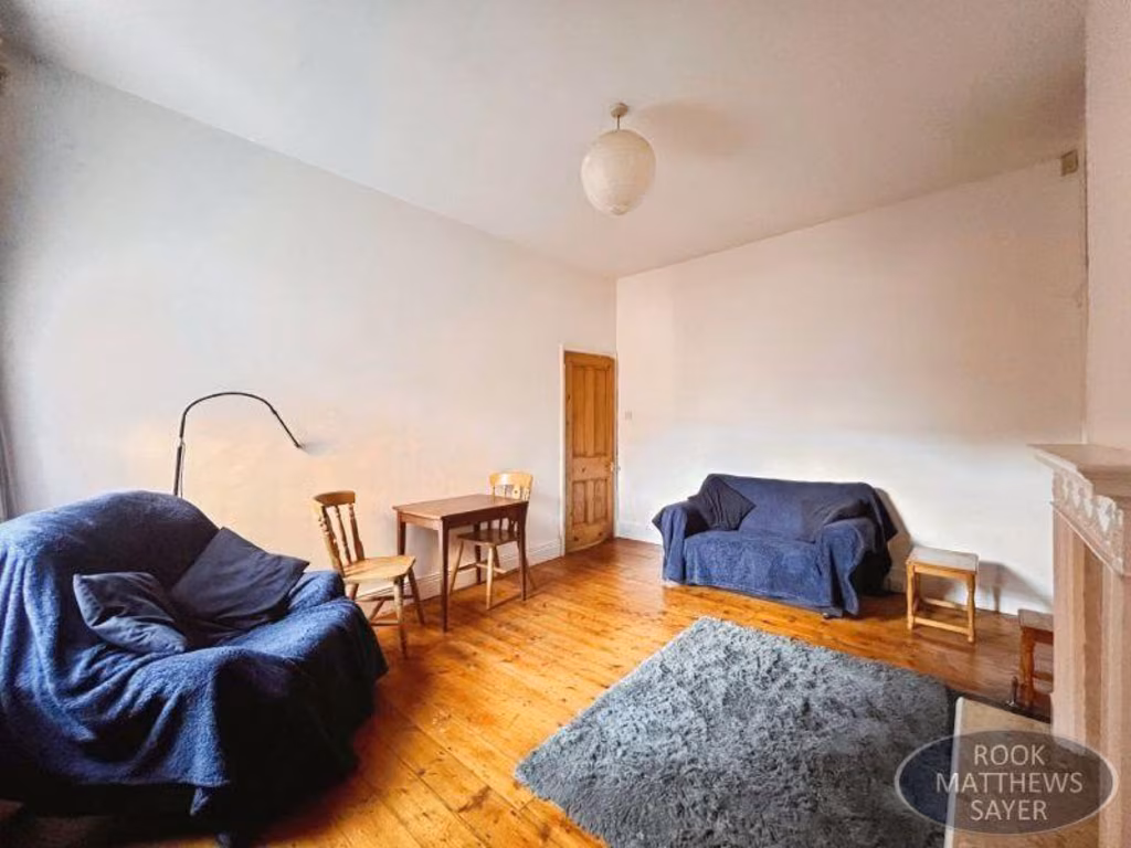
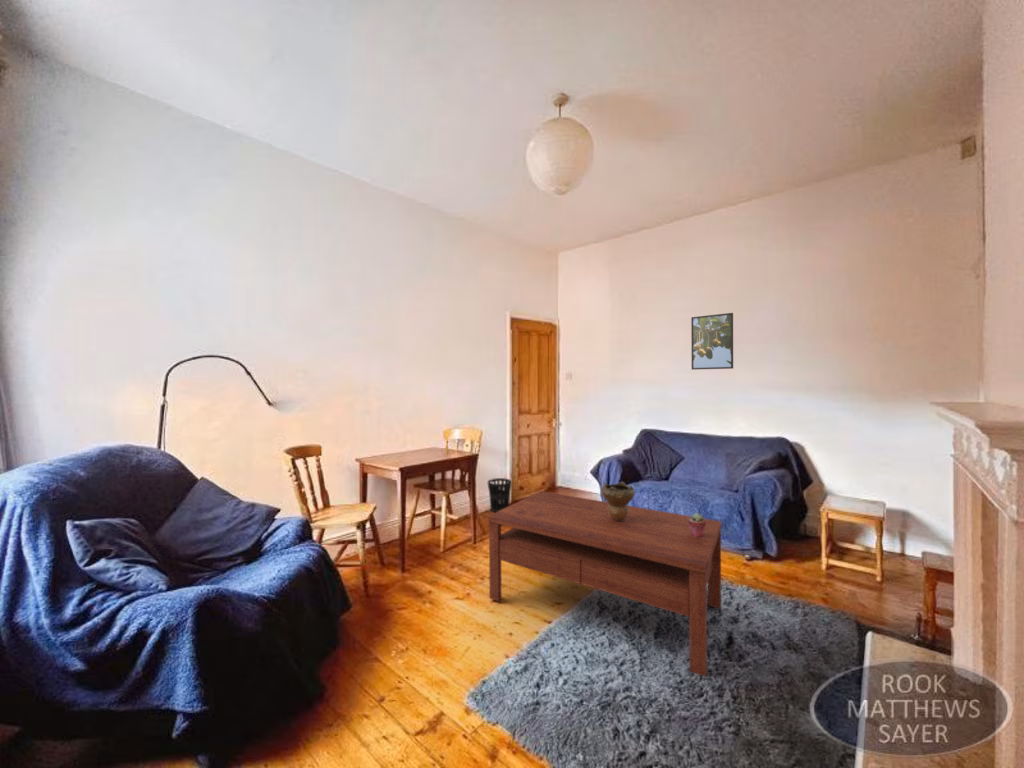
+ potted succulent (696, 523)
+ coffee table (602, 560)
+ decorative bowl (617, 501)
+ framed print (711, 342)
+ wastebasket (499, 495)
